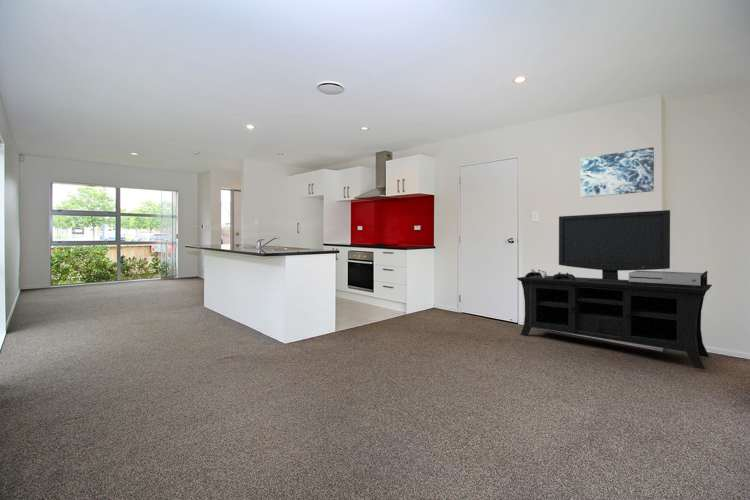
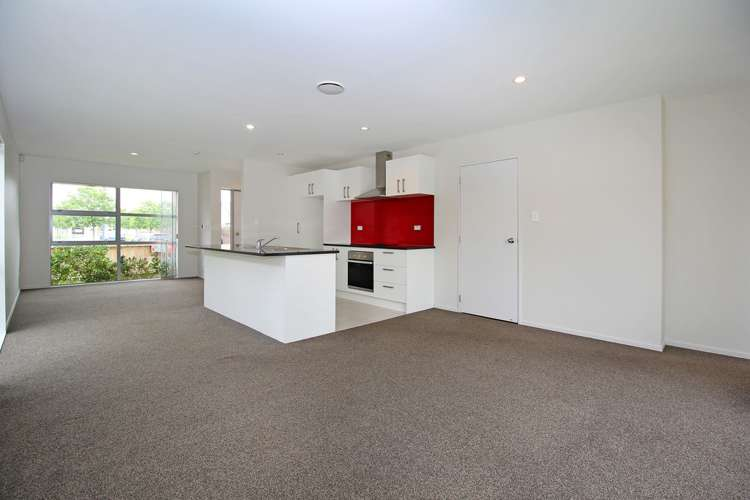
- wall art (615, 174)
- media console (604, 280)
